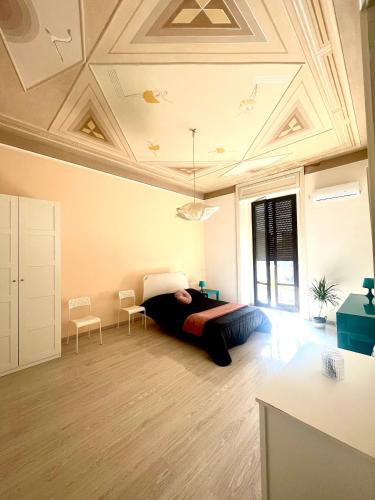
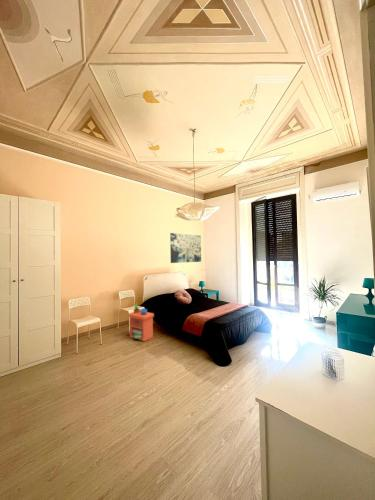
+ wall art (186, 248)
+ nightstand (140, 320)
